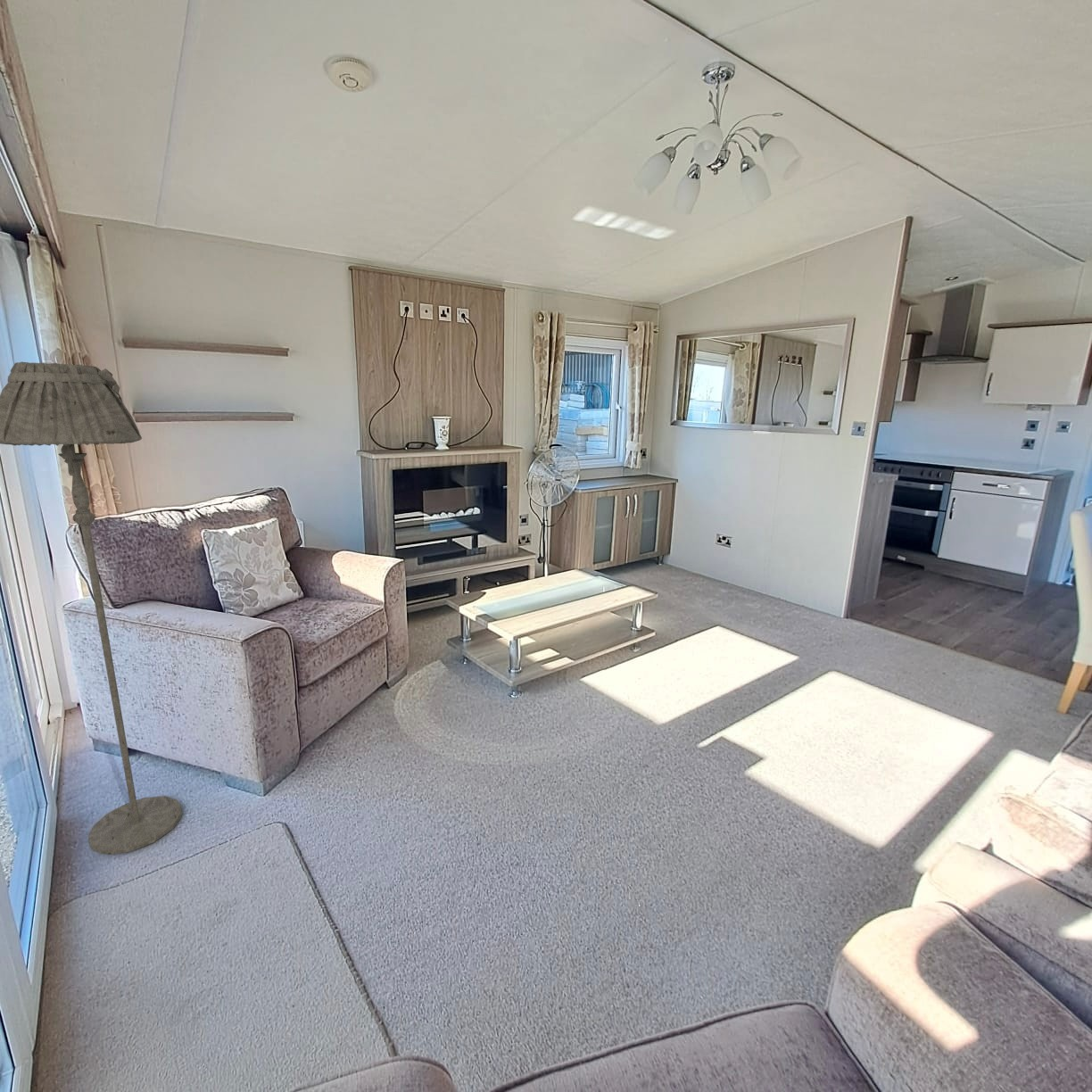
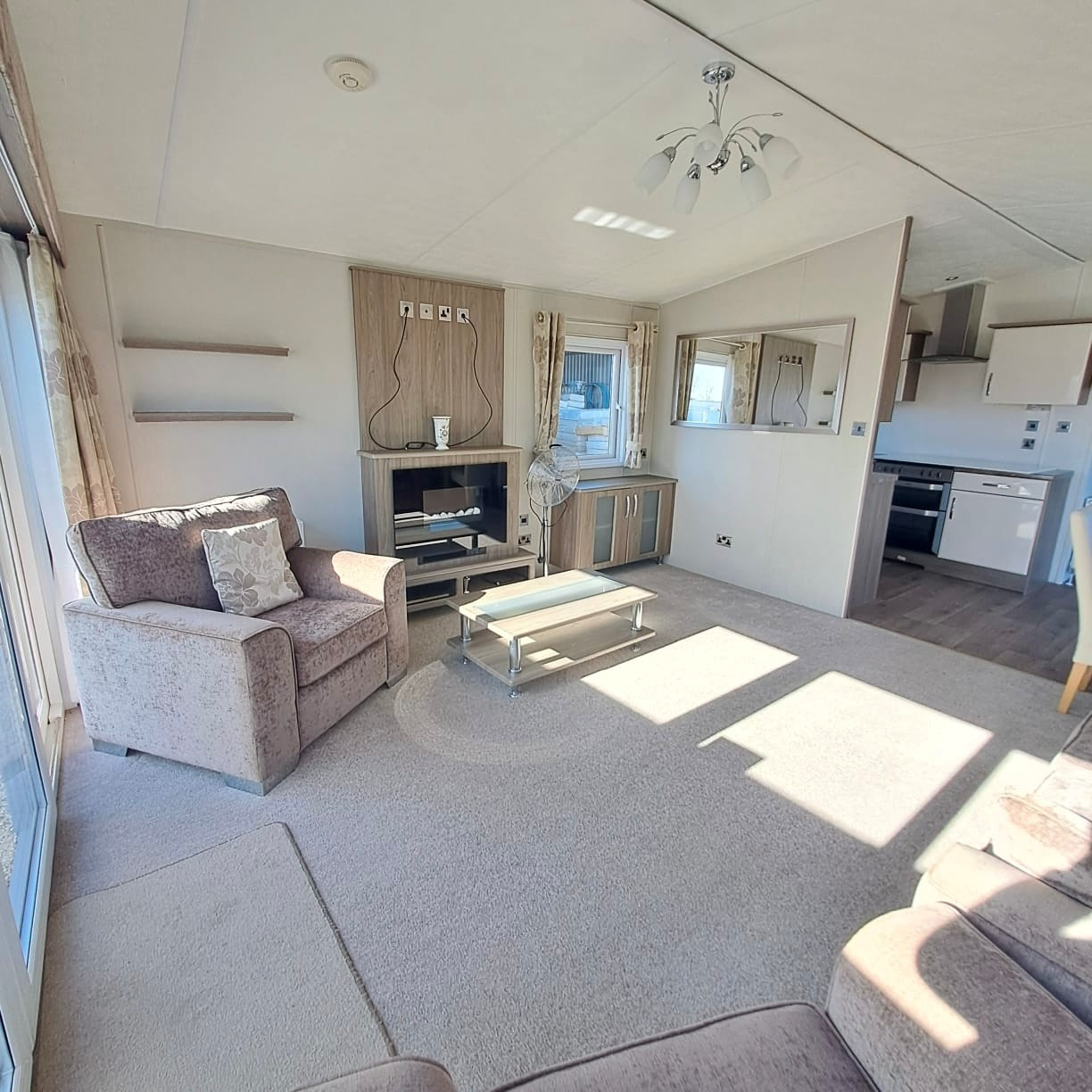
- floor lamp (101, 618)
